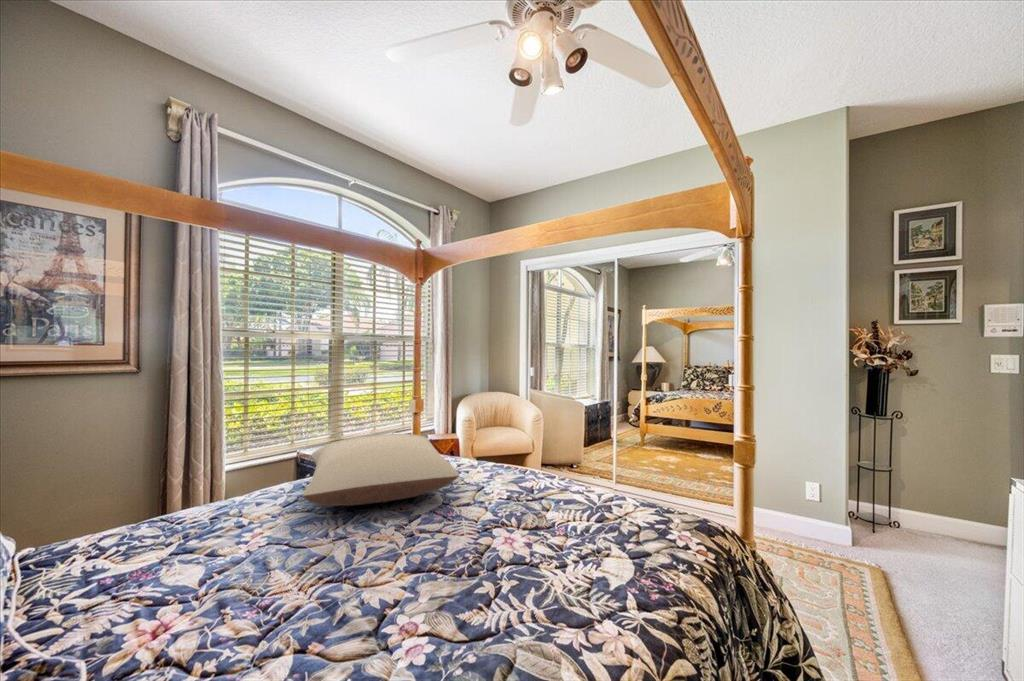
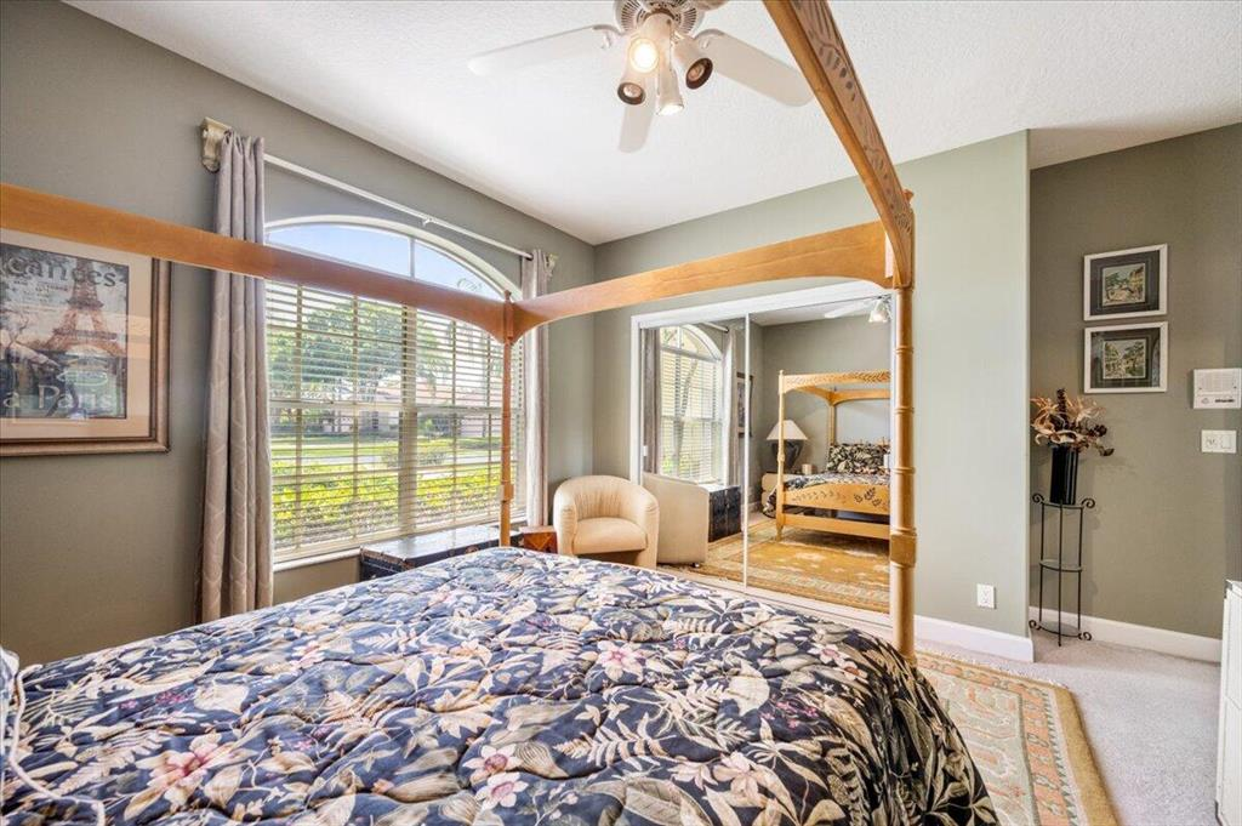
- pillow (379, 466)
